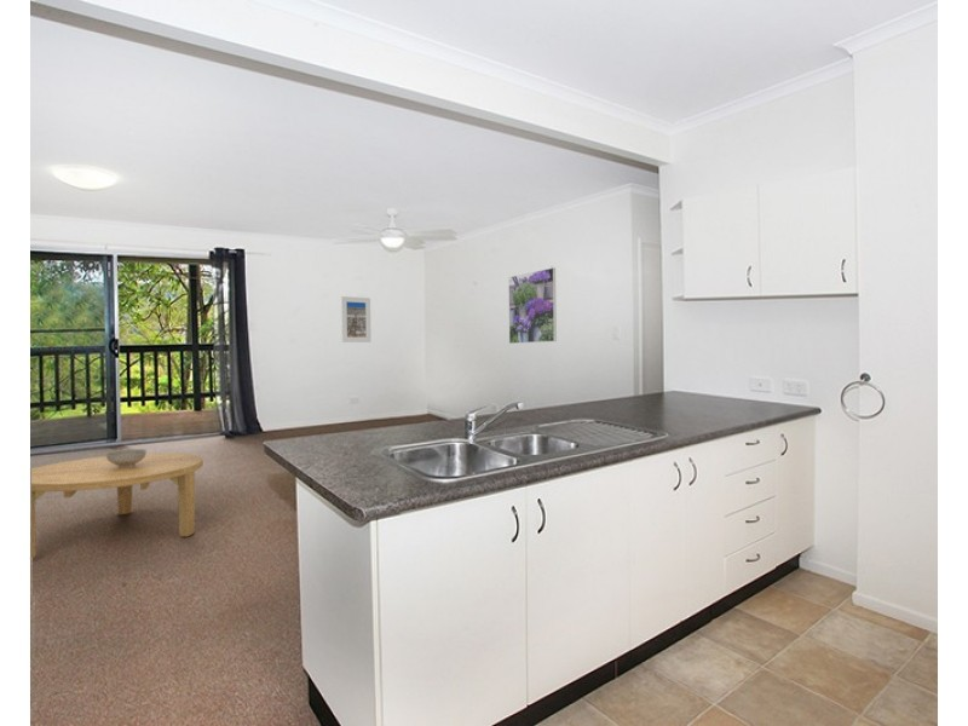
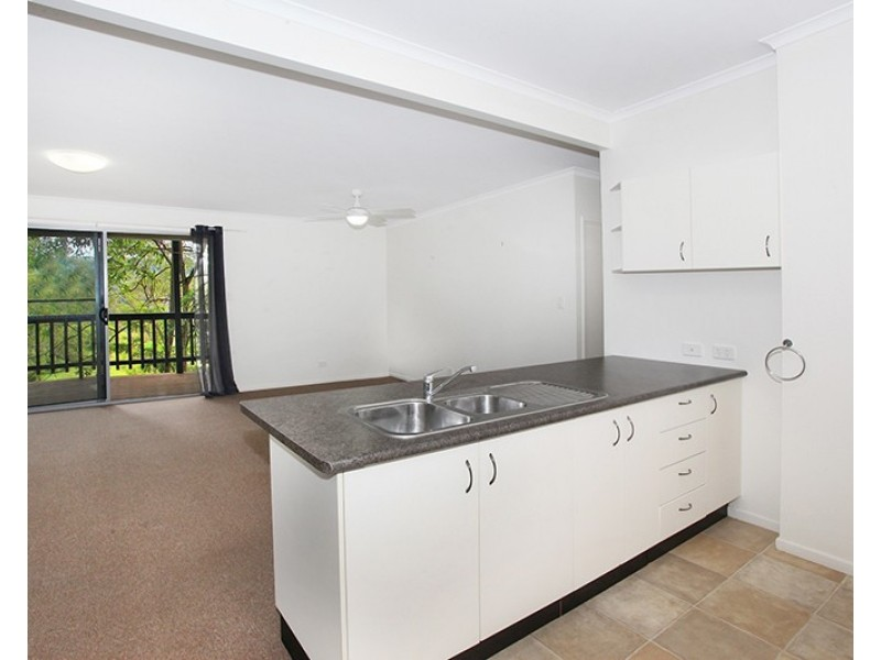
- decorative bowl (126, 459)
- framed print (356, 319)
- coffee table (117, 500)
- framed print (531, 307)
